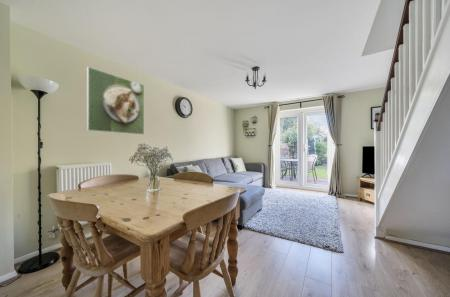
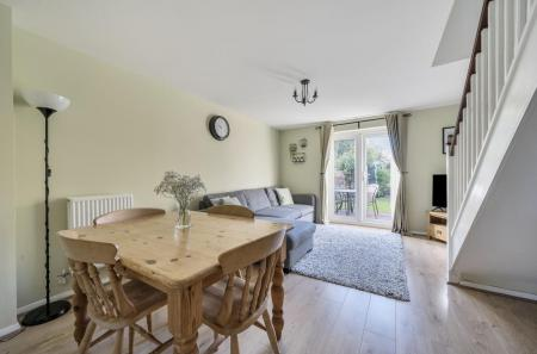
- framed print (119, 105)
